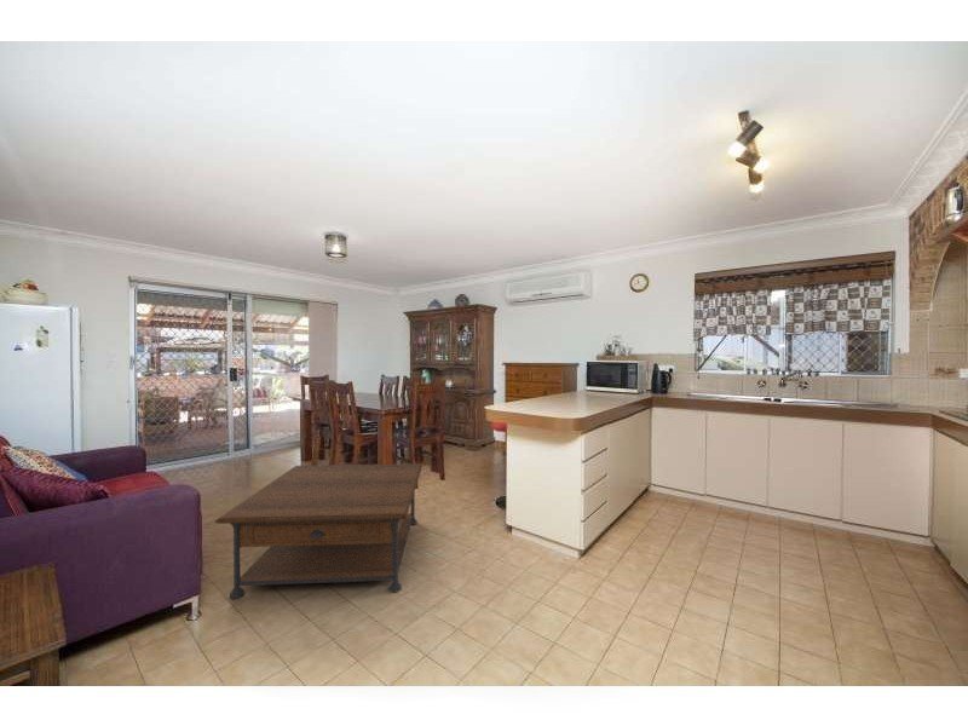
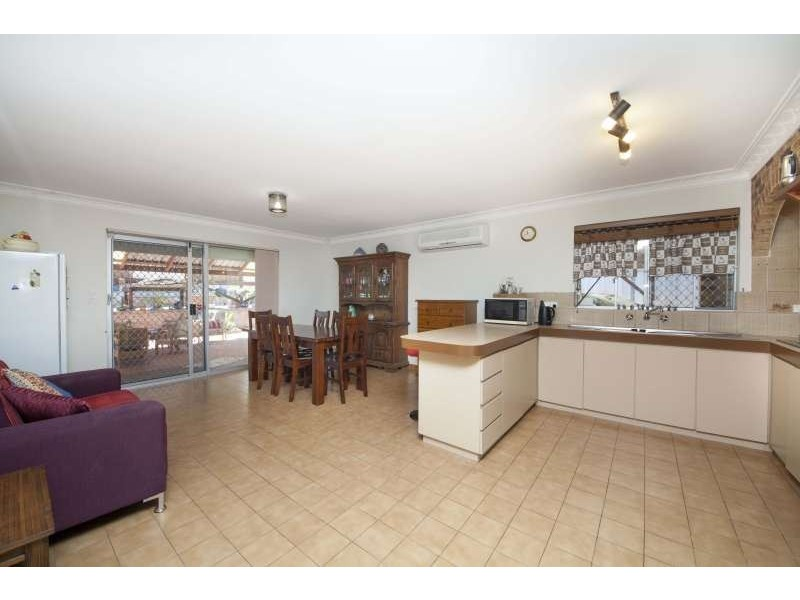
- coffee table (340, 518)
